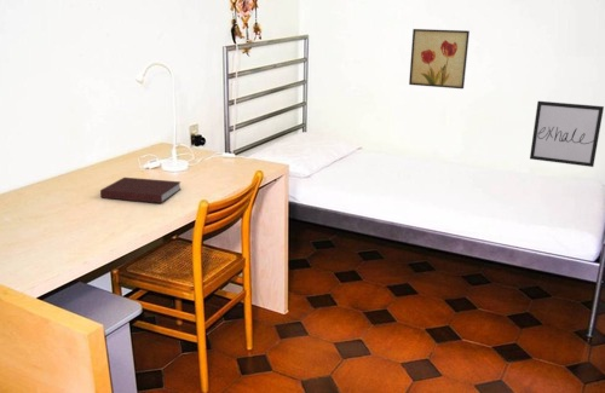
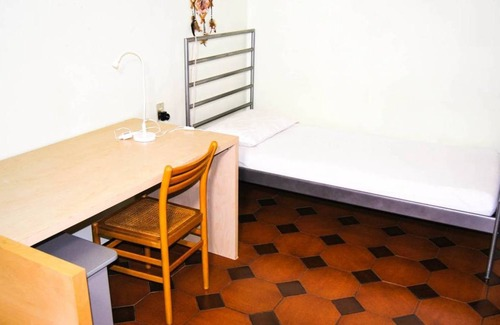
- wall art (438, 58)
- notebook (142, 189)
- wall art (565, 133)
